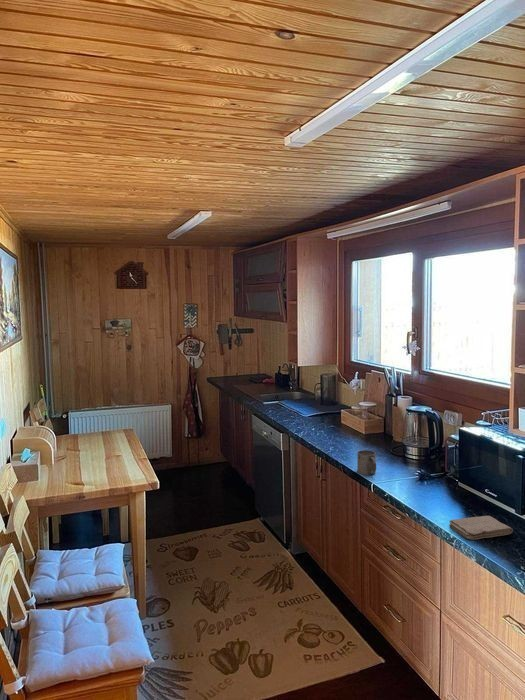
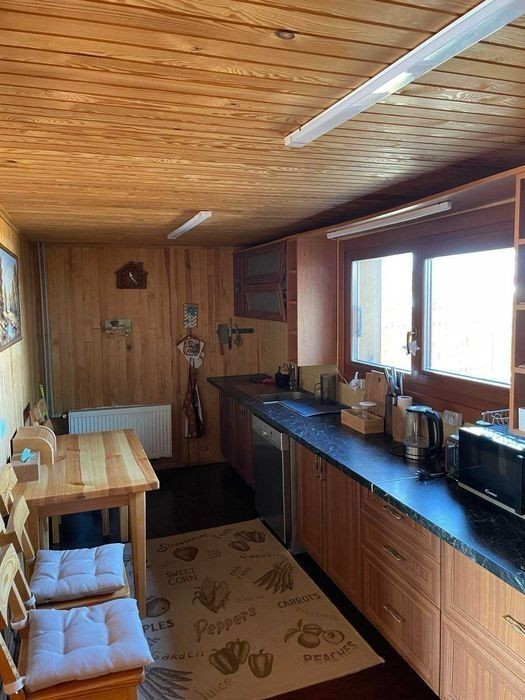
- mug (368, 463)
- washcloth (479, 526)
